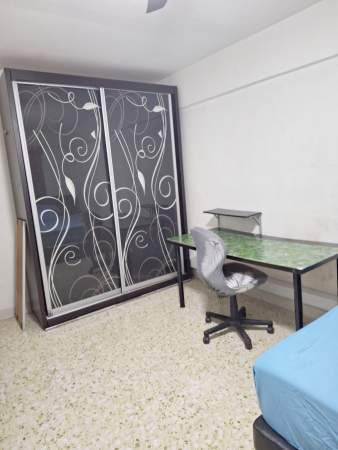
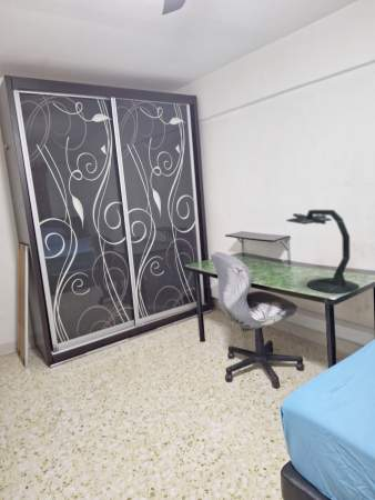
+ desk lamp (343, 247)
